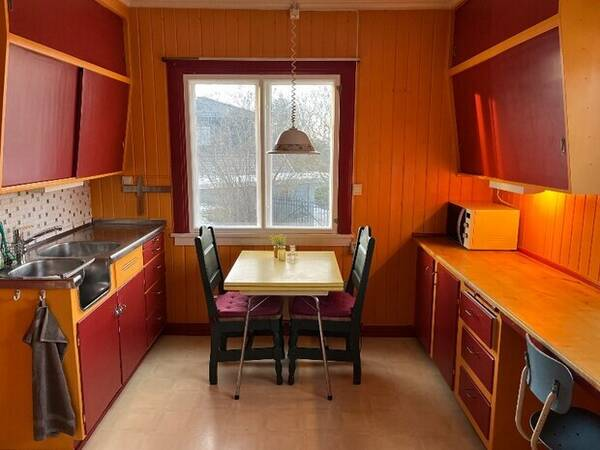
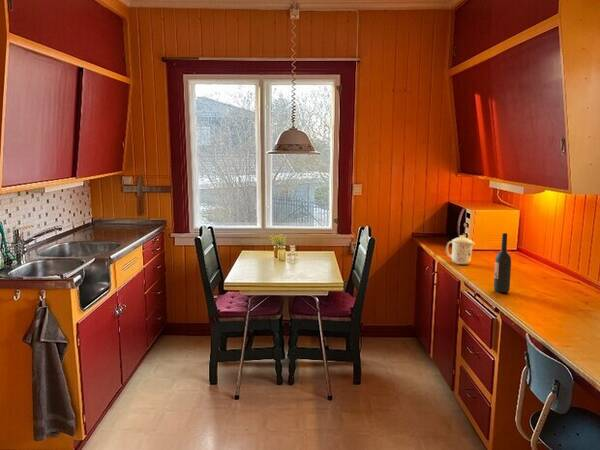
+ mug (460, 249)
+ wine bottle (503, 262)
